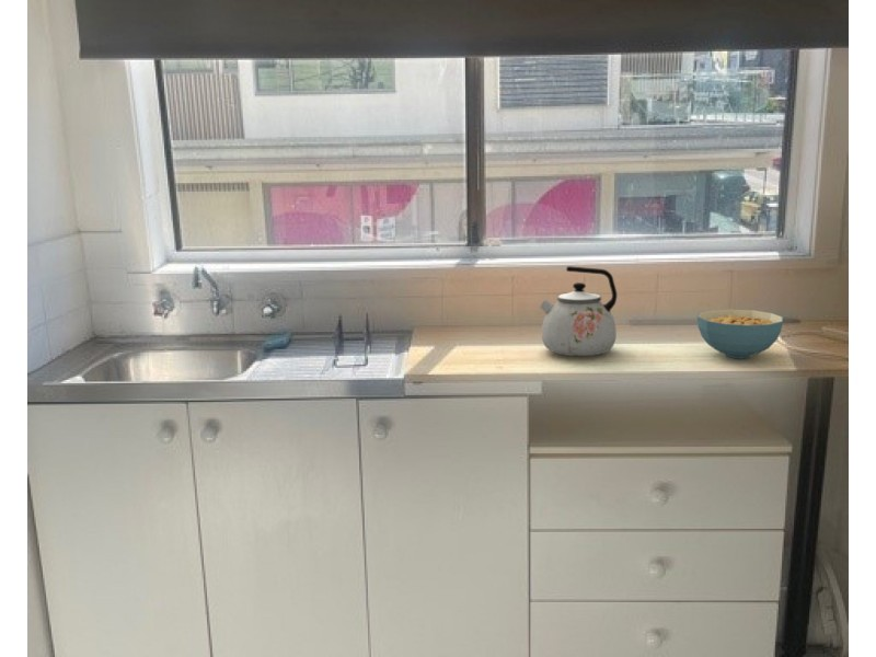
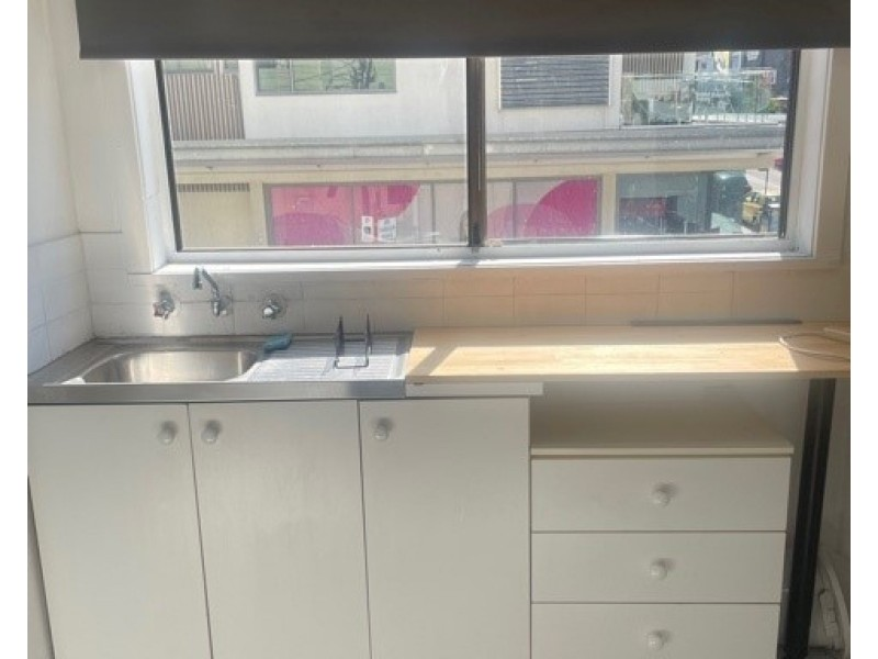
- cereal bowl (738, 336)
- kettle (577, 309)
